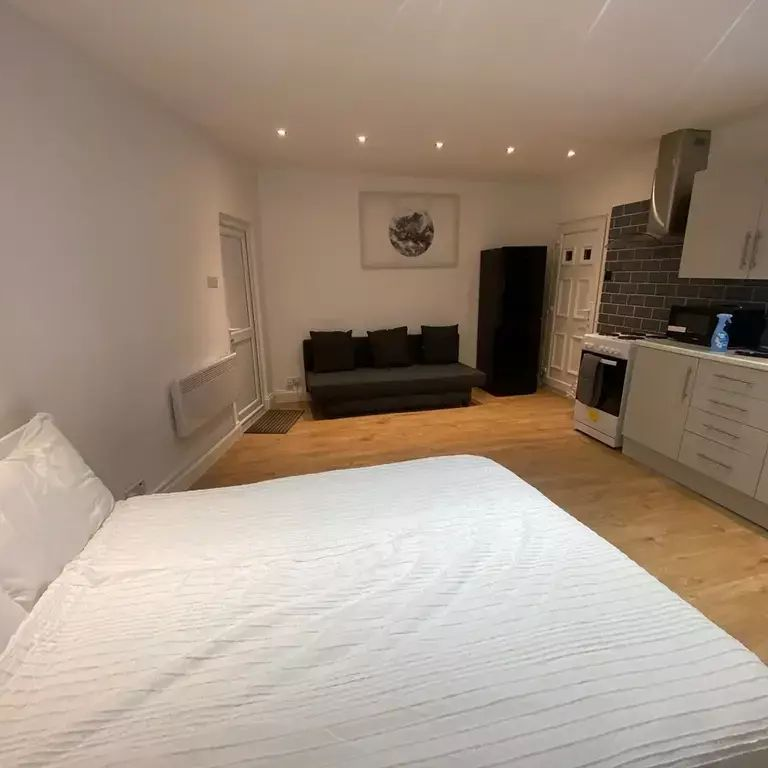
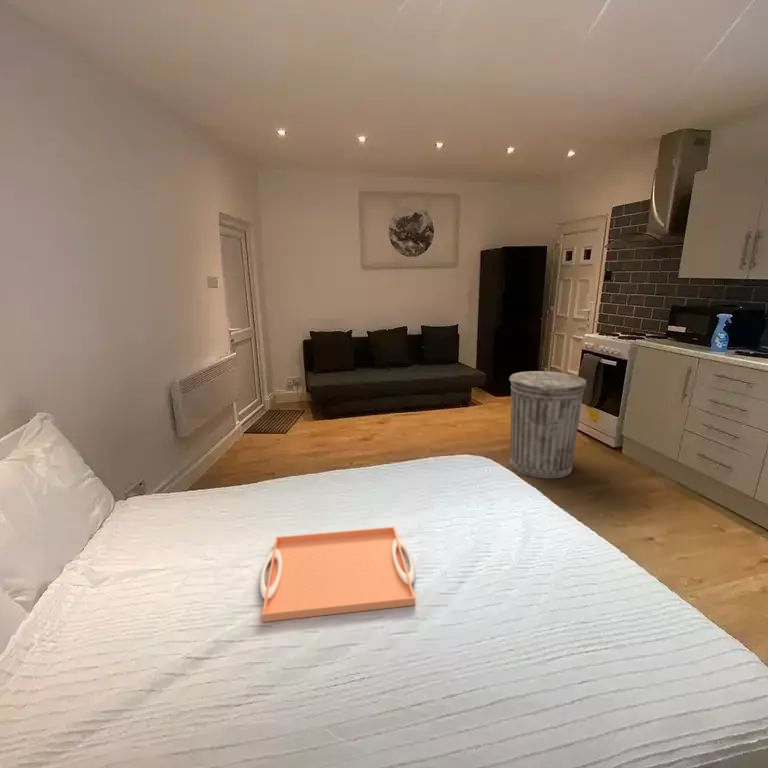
+ serving tray (338, 567)
+ trash can (543, 422)
